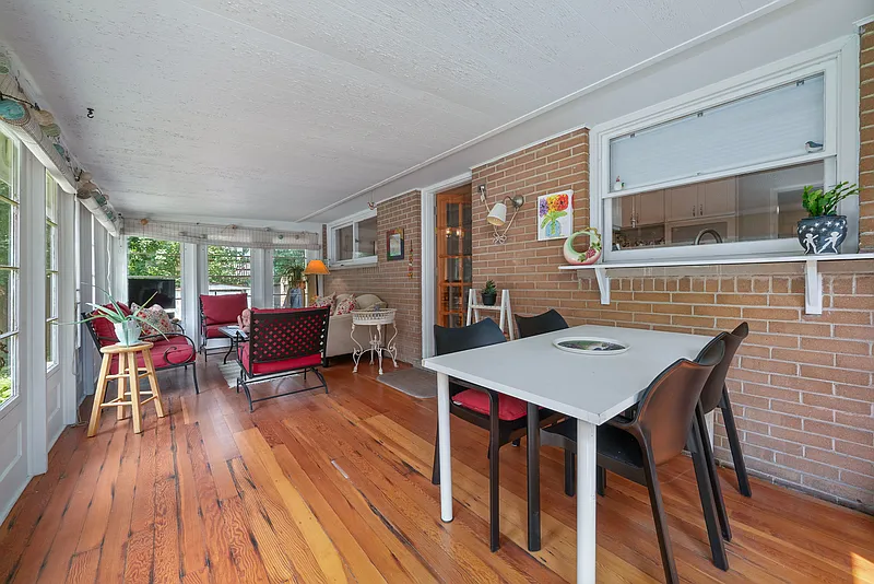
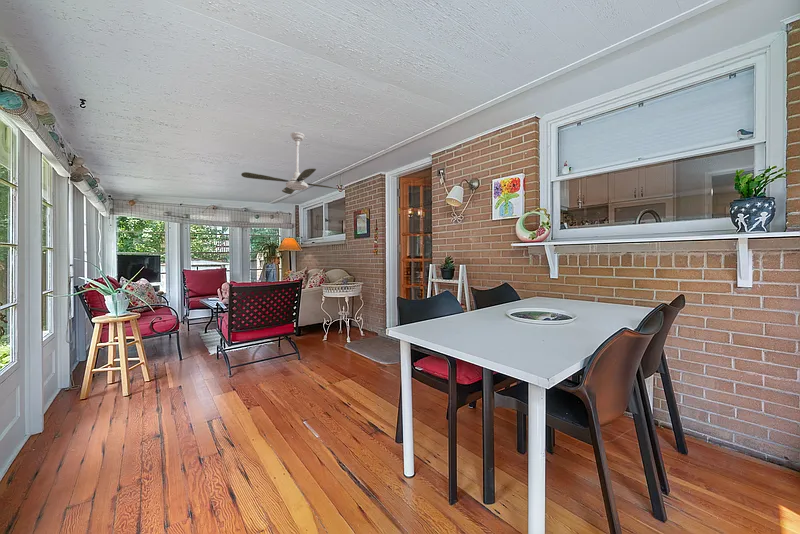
+ ceiling fan (296, 161)
